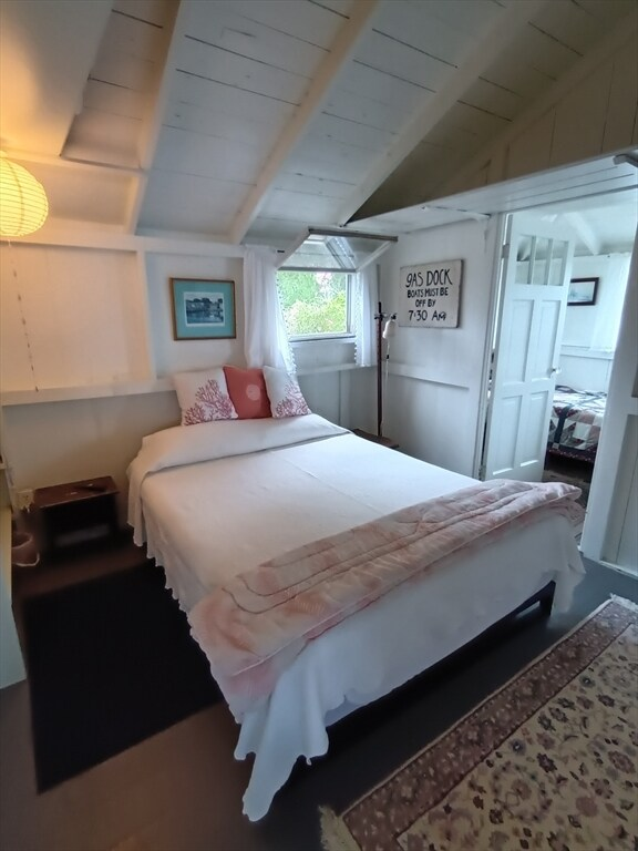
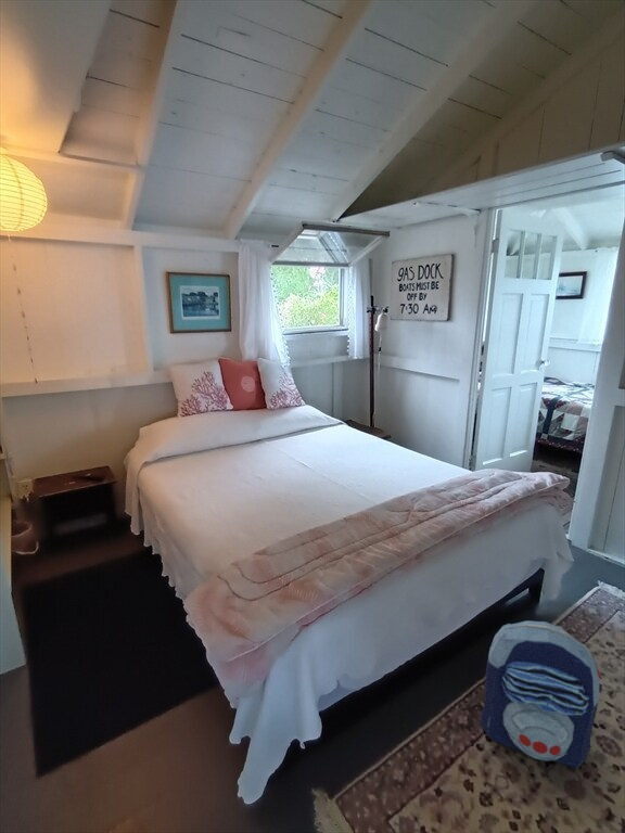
+ backpack (539, 684)
